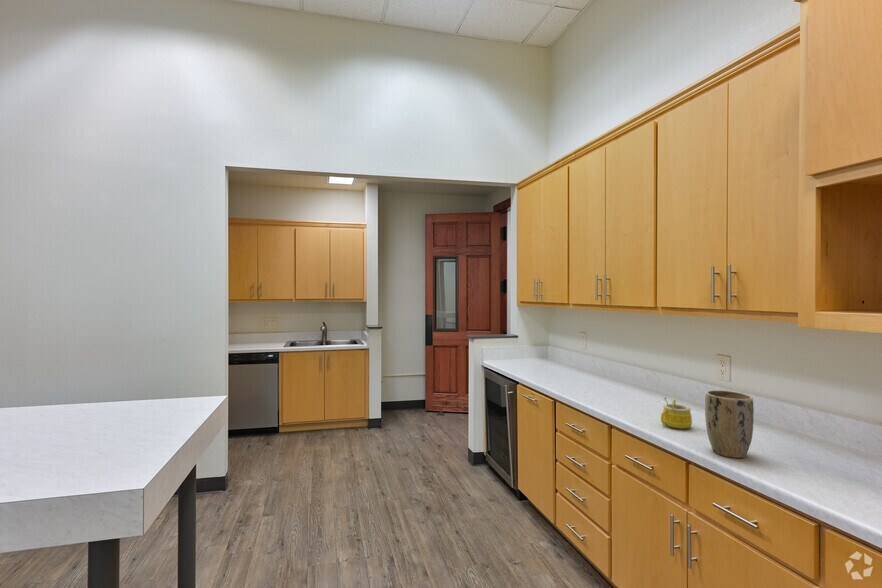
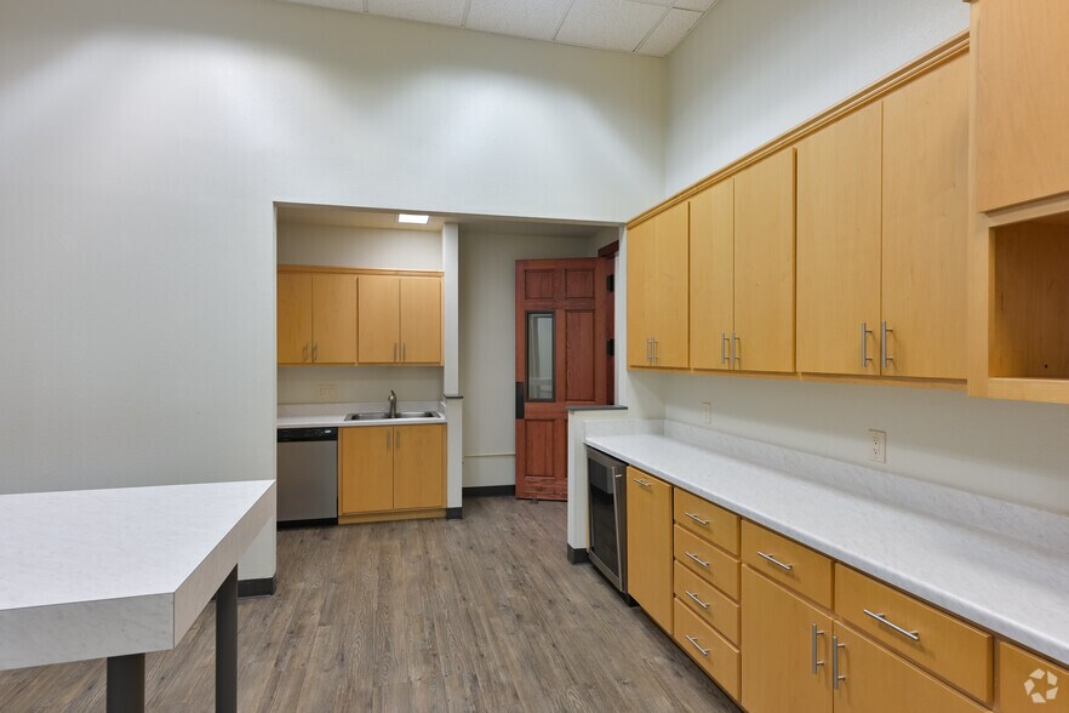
- plant pot (728, 423)
- mug (674, 411)
